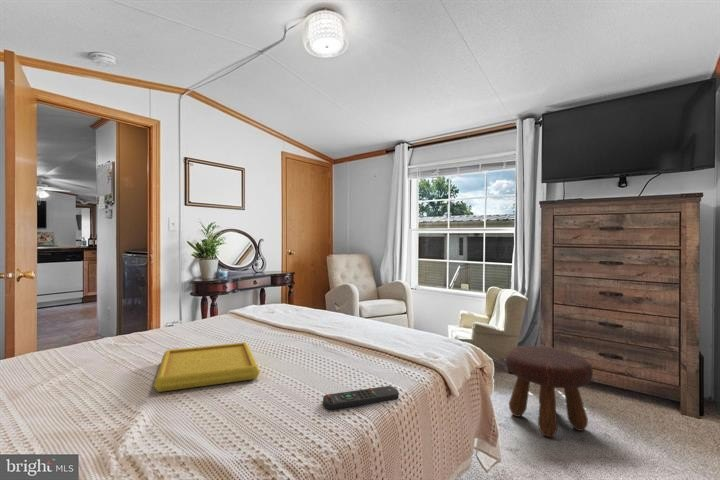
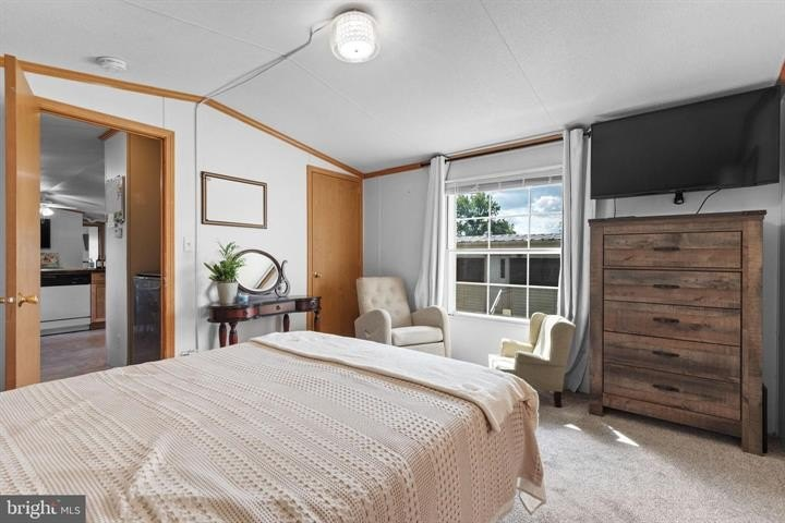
- remote control (361, 396)
- serving tray (208, 363)
- footstool (546, 388)
